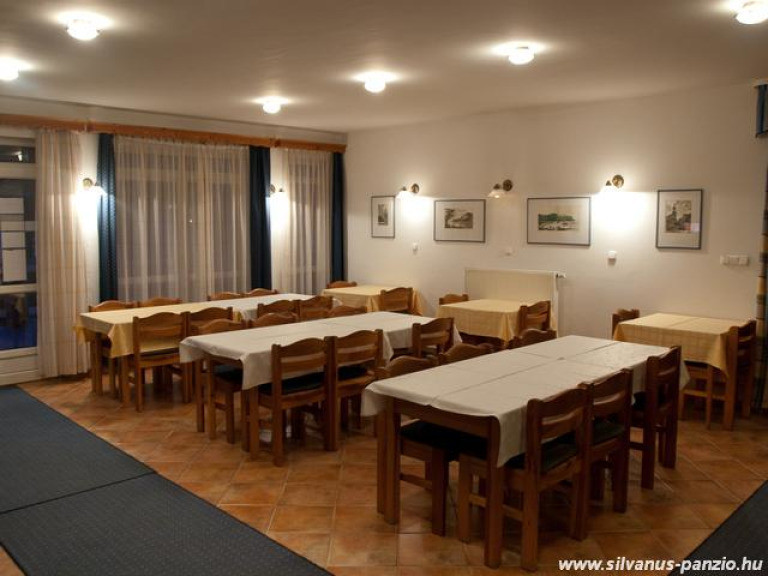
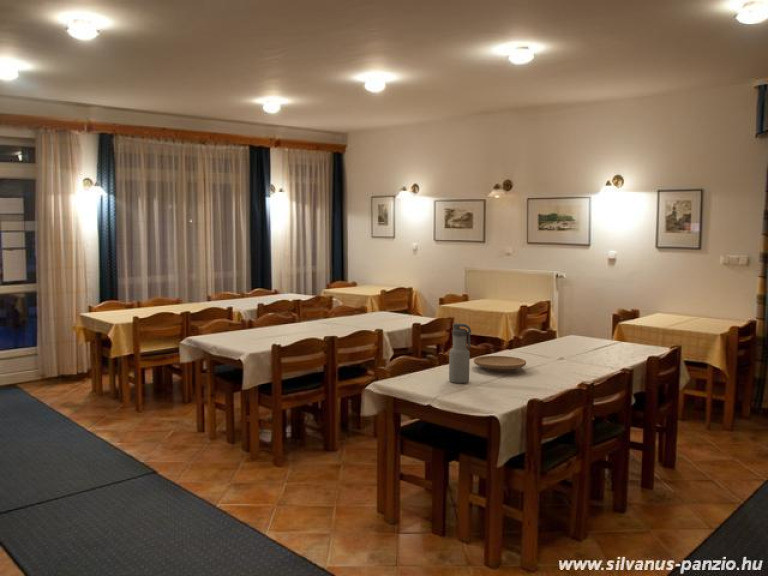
+ plate (499, 364)
+ water bottle (459, 352)
